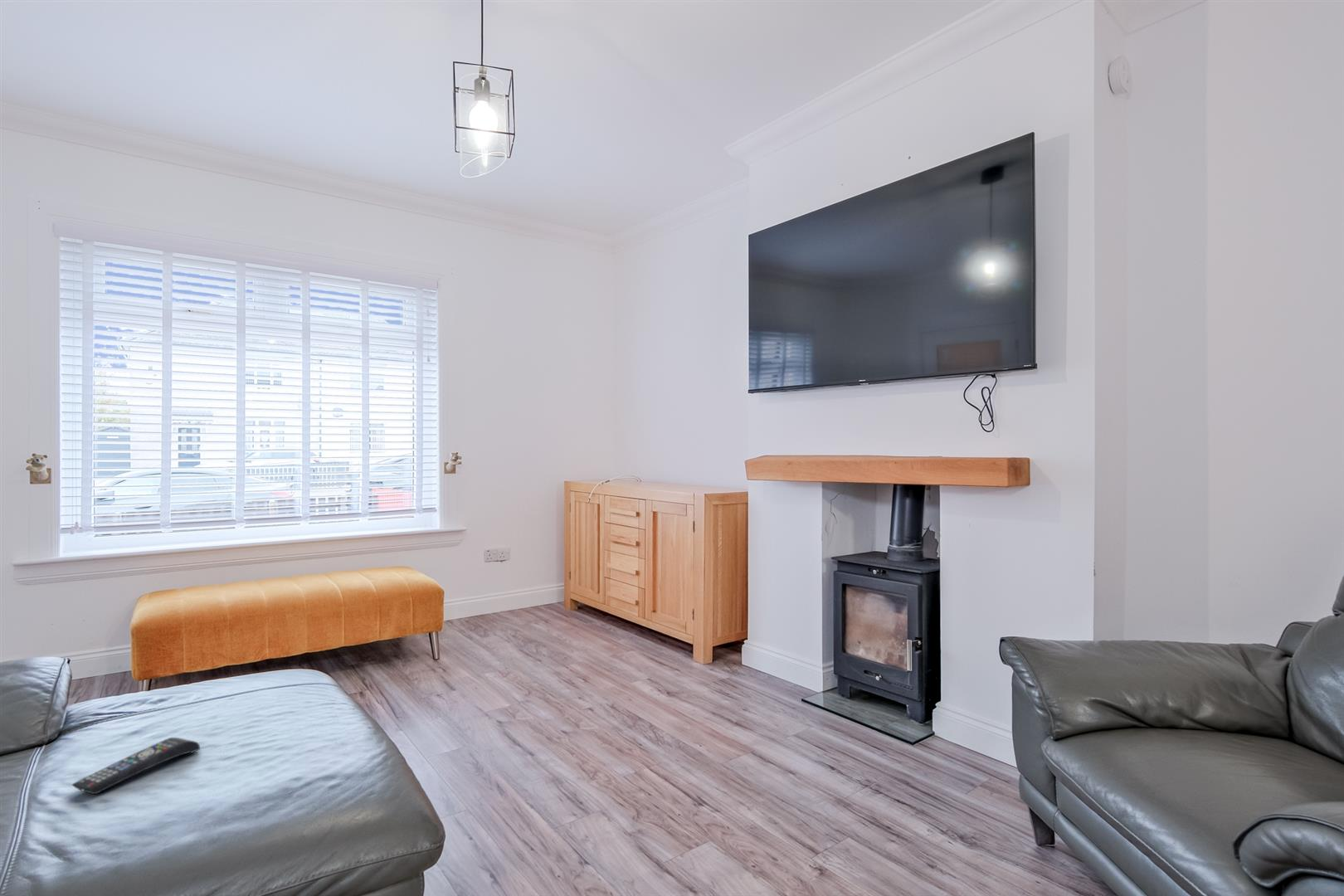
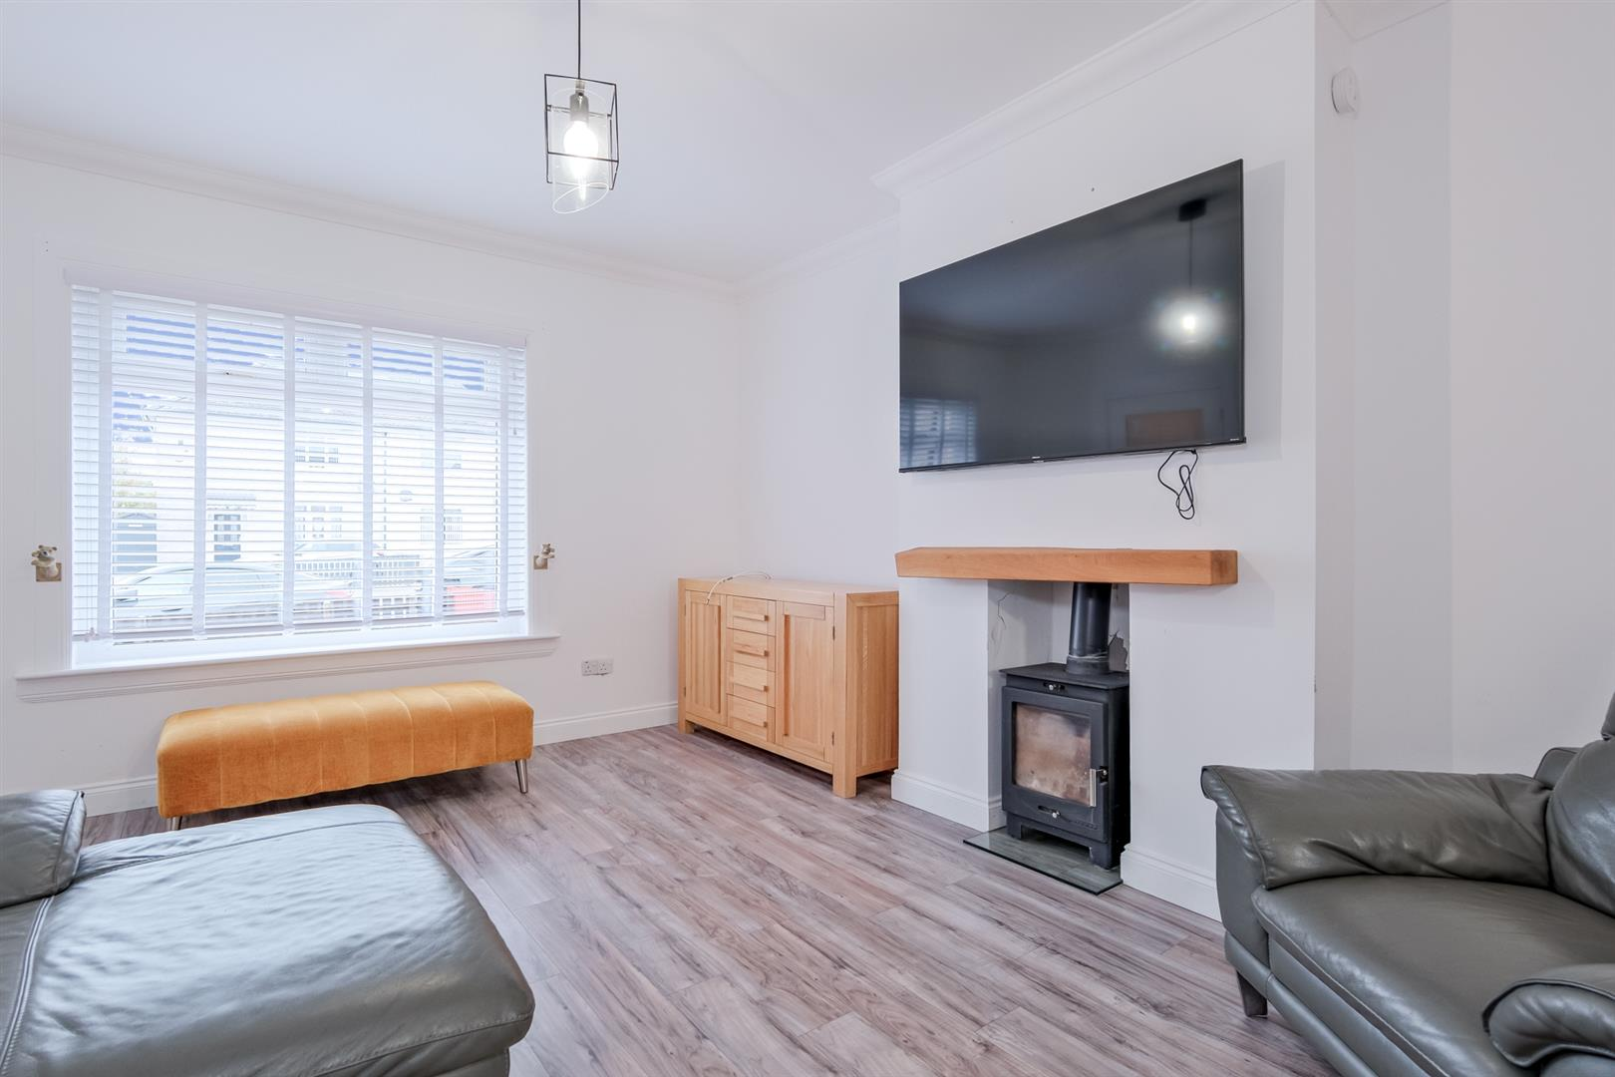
- remote control (140, 762)
